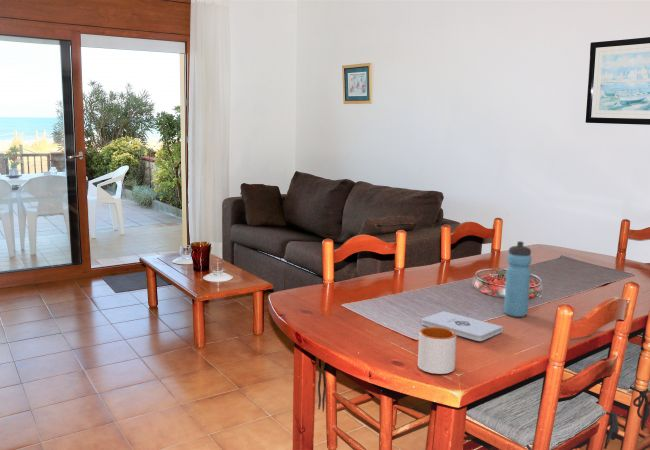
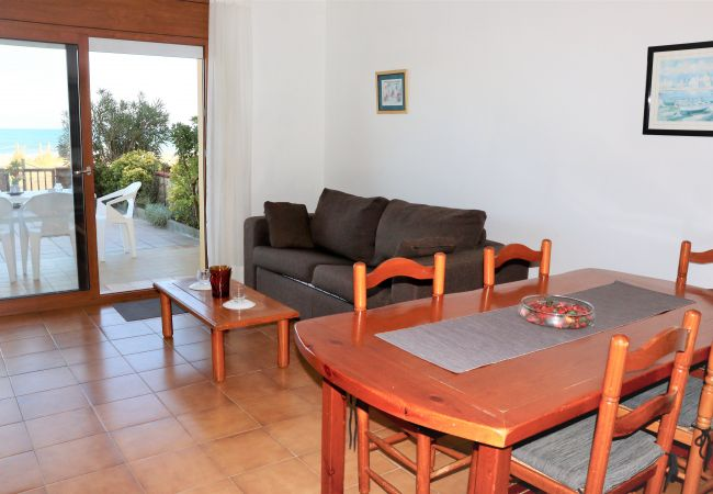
- mug (439, 348)
- water bottle (518, 278)
- notepad (460, 325)
